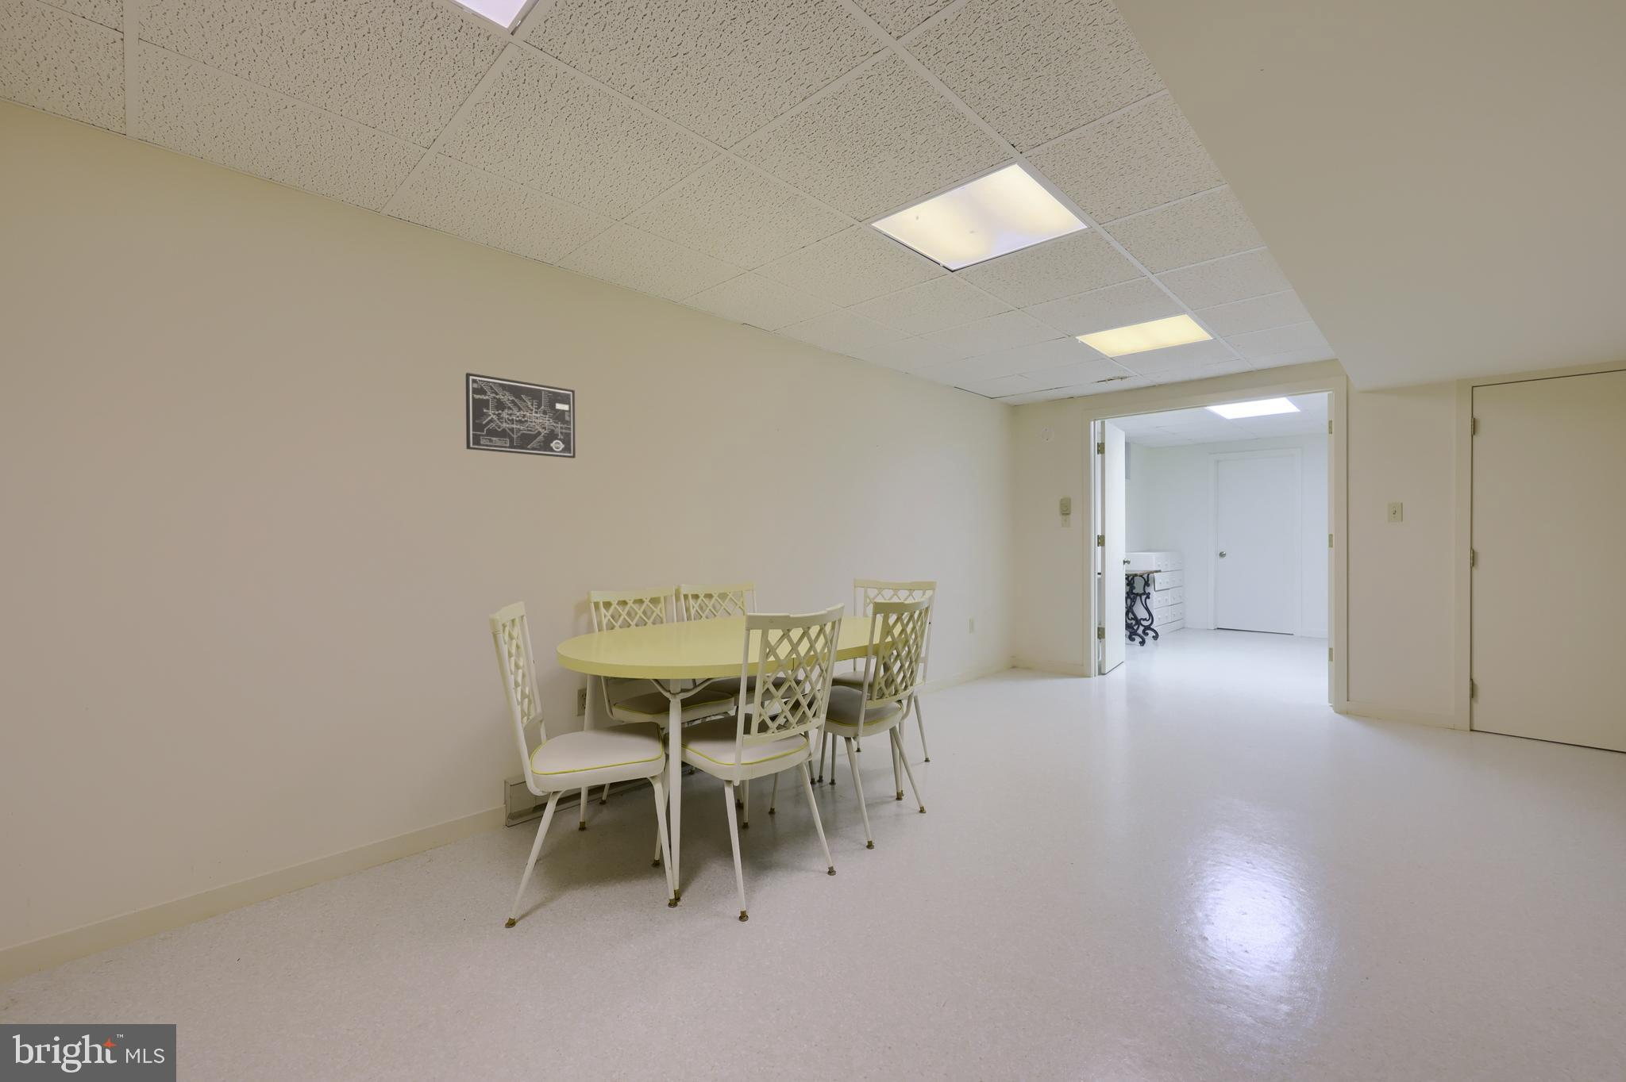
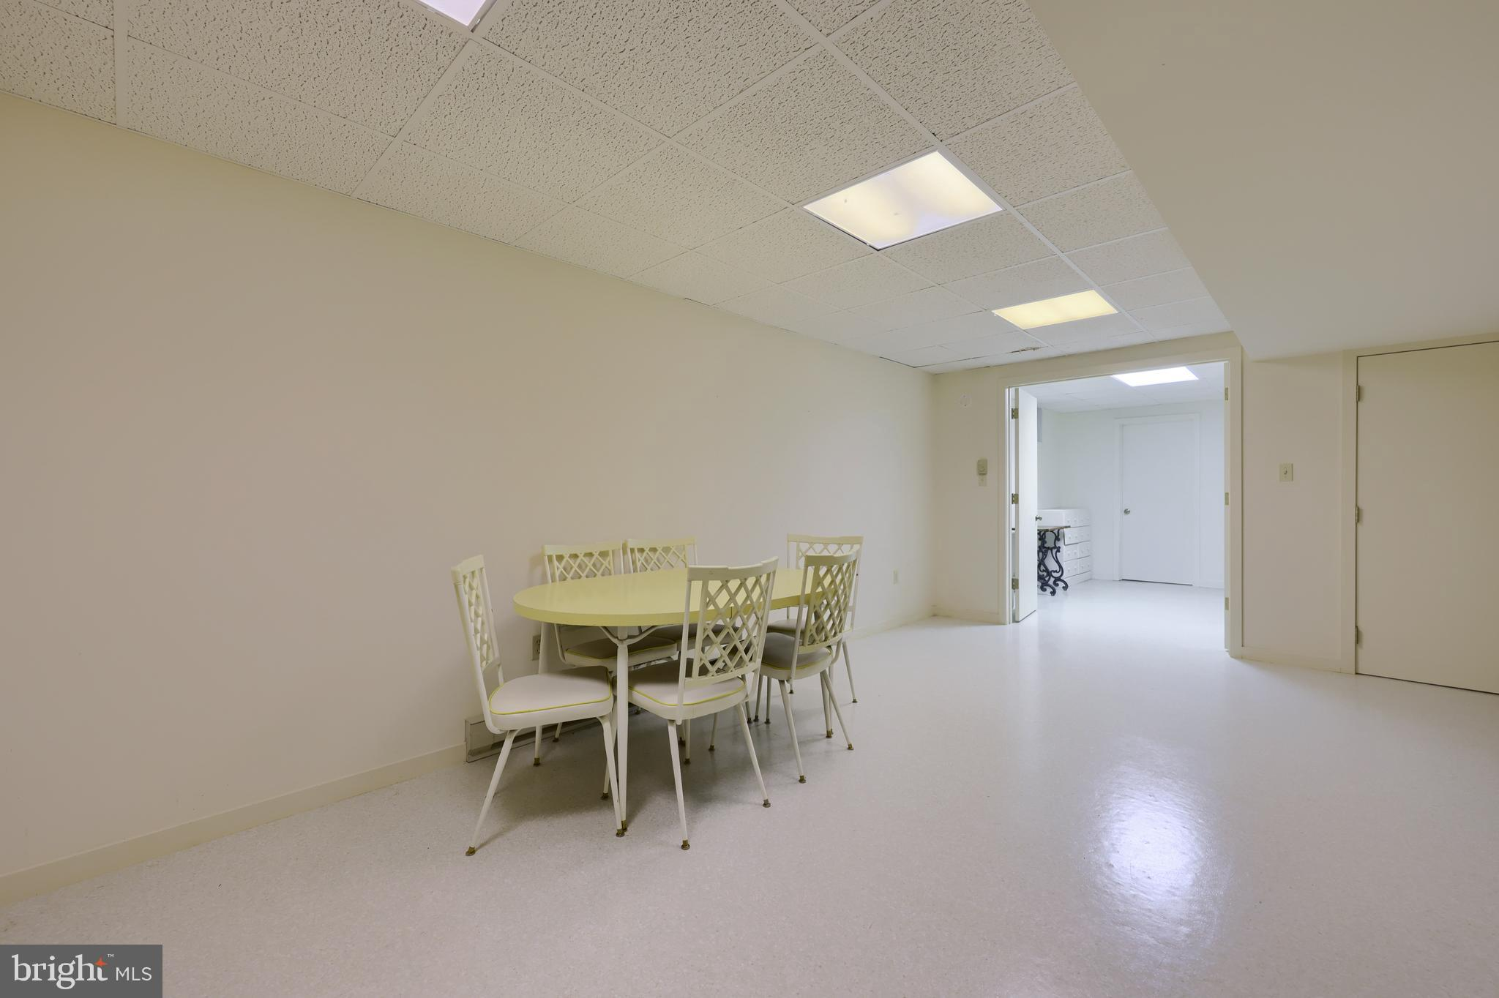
- wall art (523, 418)
